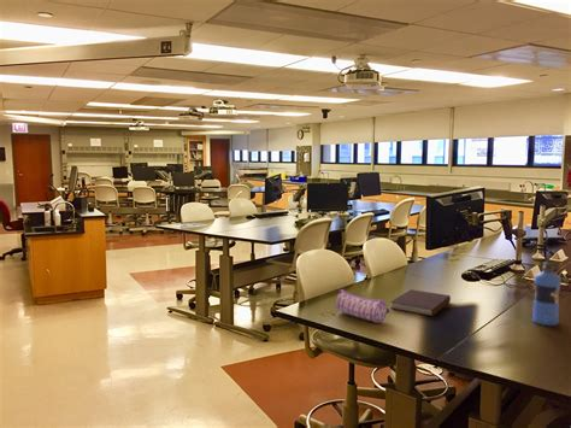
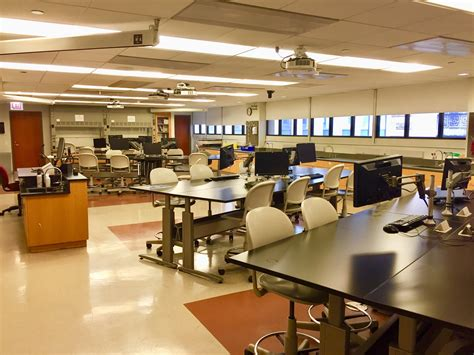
- water bottle (546, 292)
- pencil case (360, 305)
- notebook (420, 301)
